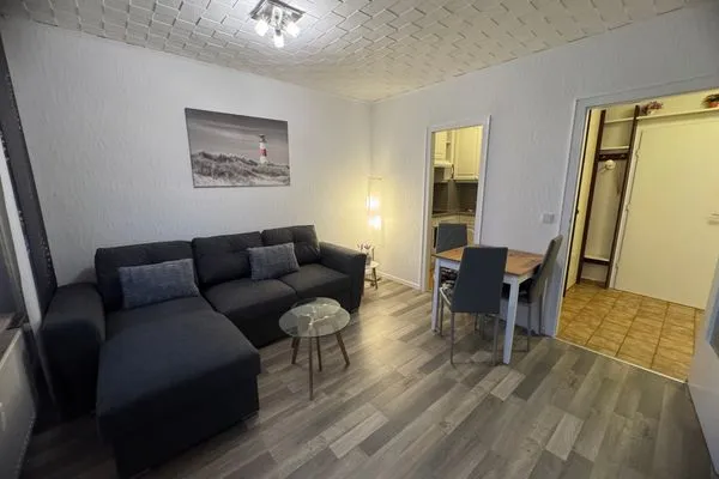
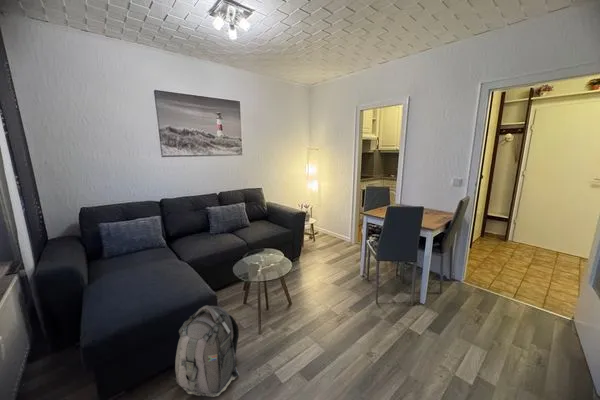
+ backpack (209, 342)
